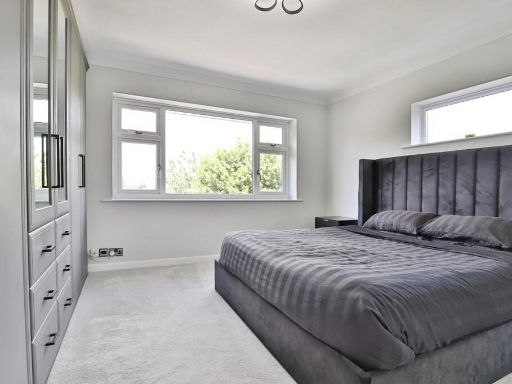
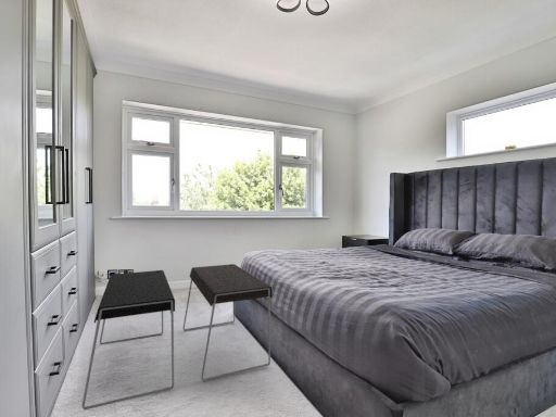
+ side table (185, 317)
